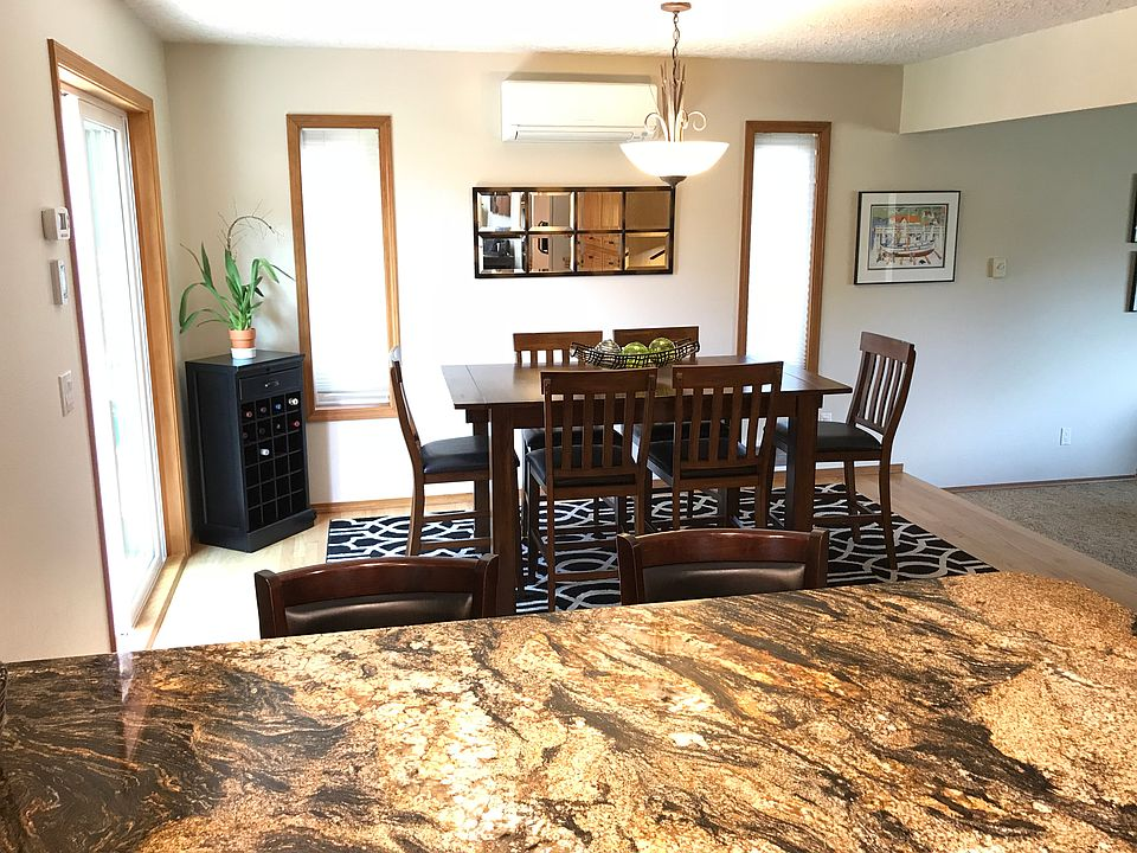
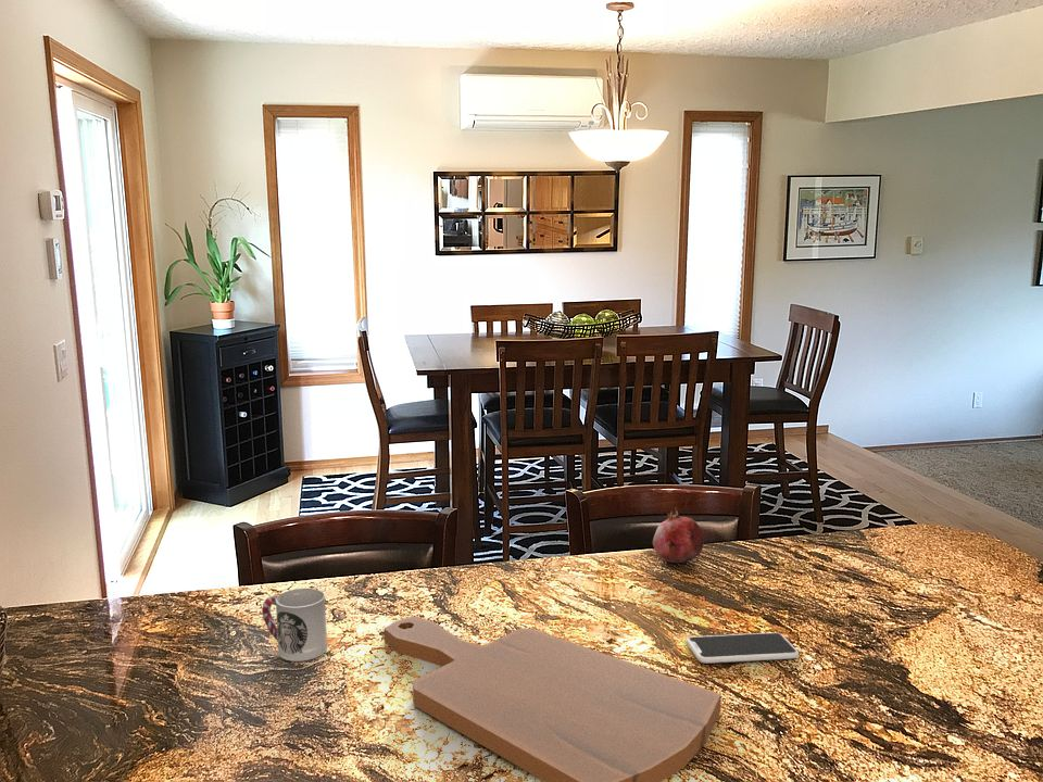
+ fruit (679, 534)
+ cup (292, 622)
+ smartphone (741, 647)
+ cutting board (543, 693)
